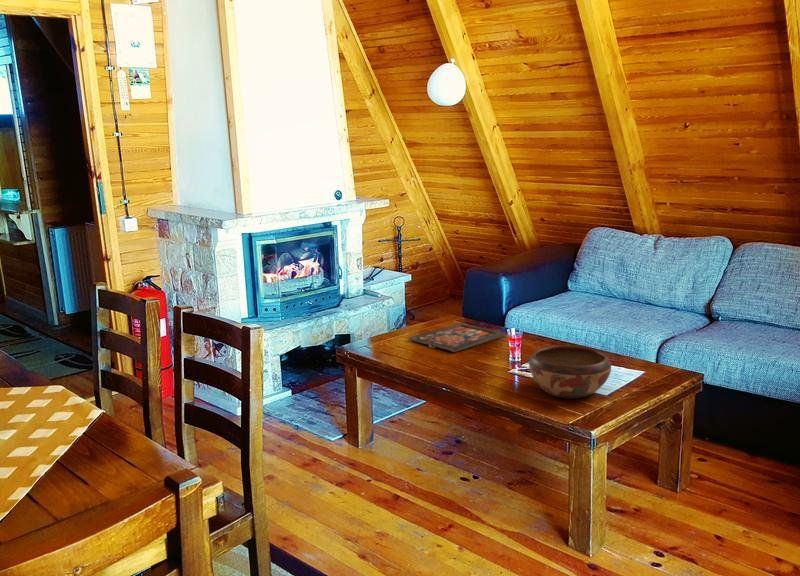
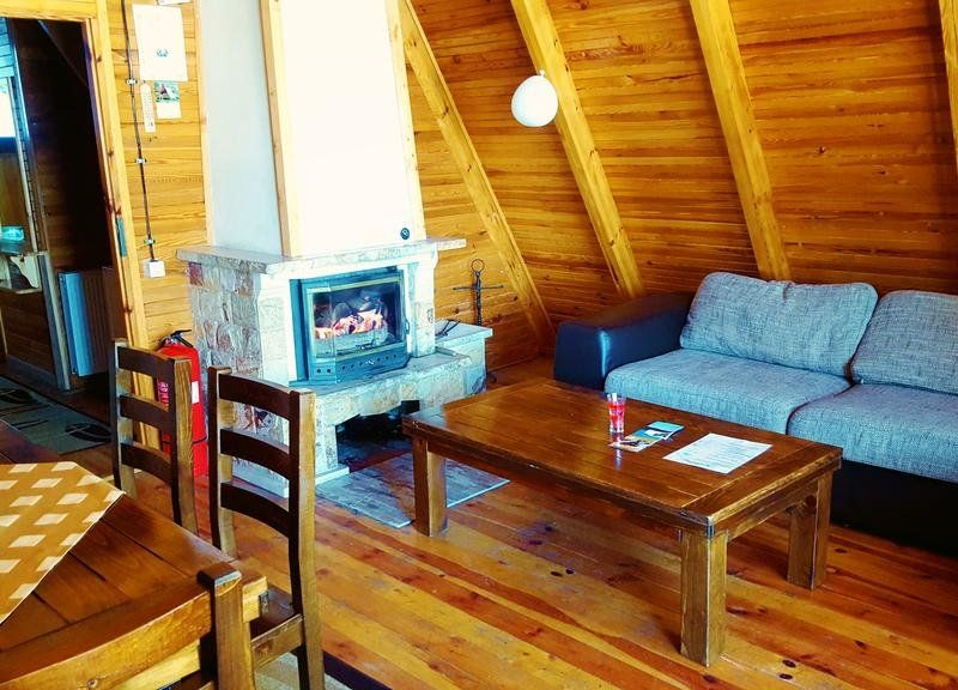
- decorative bowl (569, 373)
- board game (456, 337)
